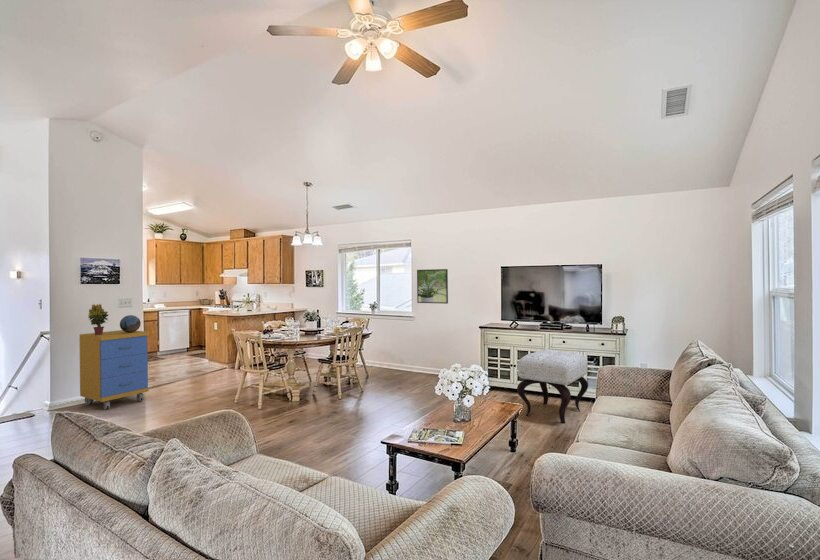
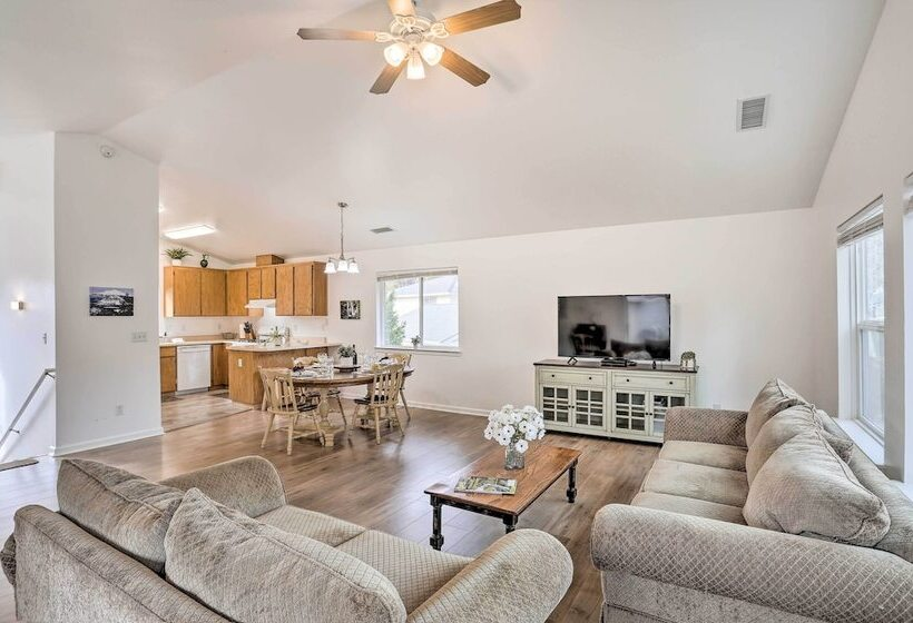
- decorative sphere (130, 323)
- ottoman (553, 382)
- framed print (432, 286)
- potted plant (98, 318)
- storage cabinet (114, 367)
